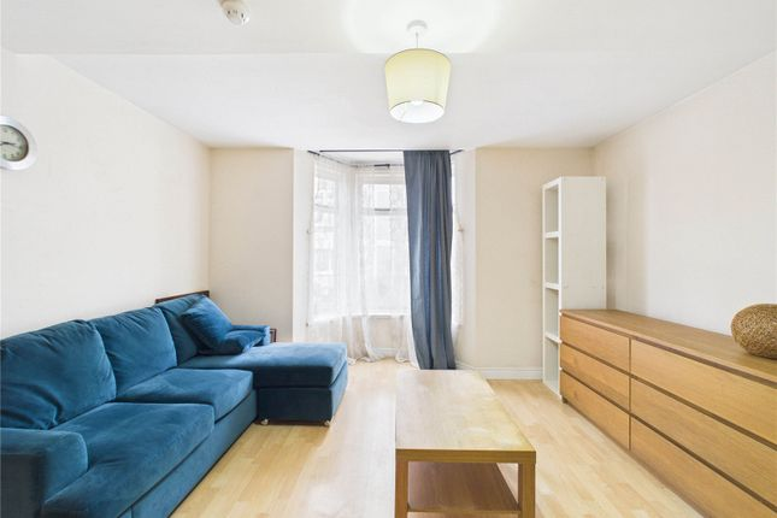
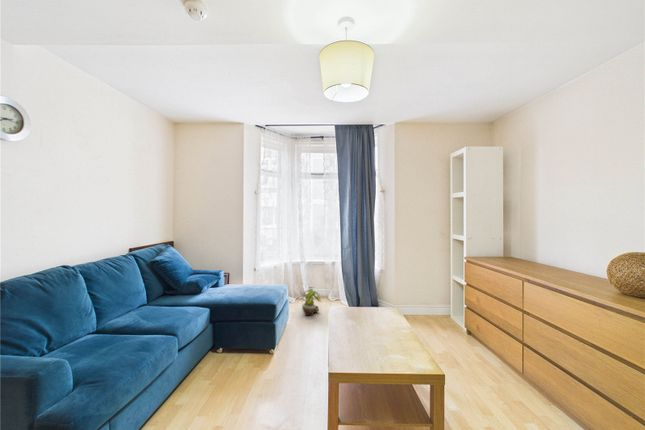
+ potted plant (311, 300)
